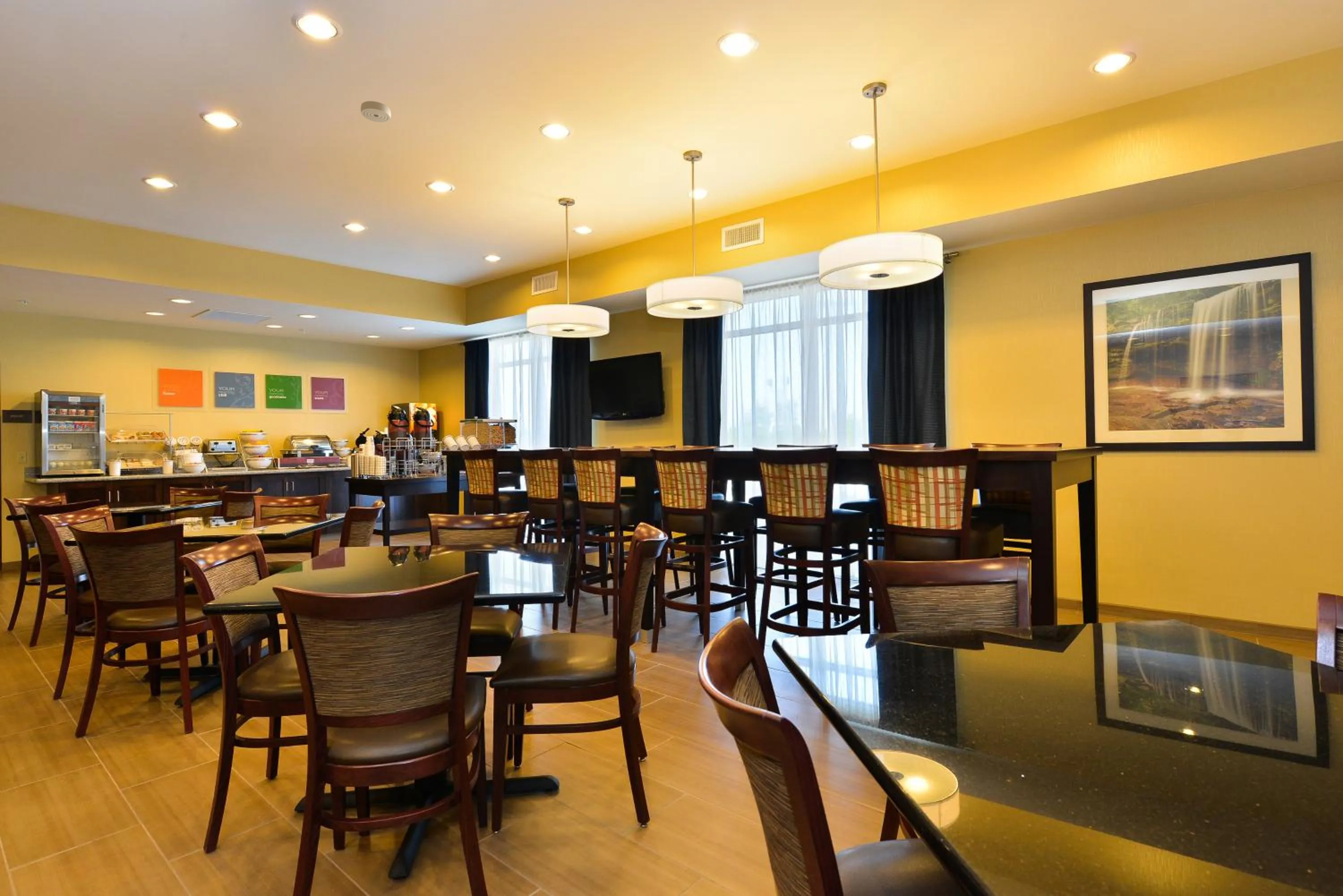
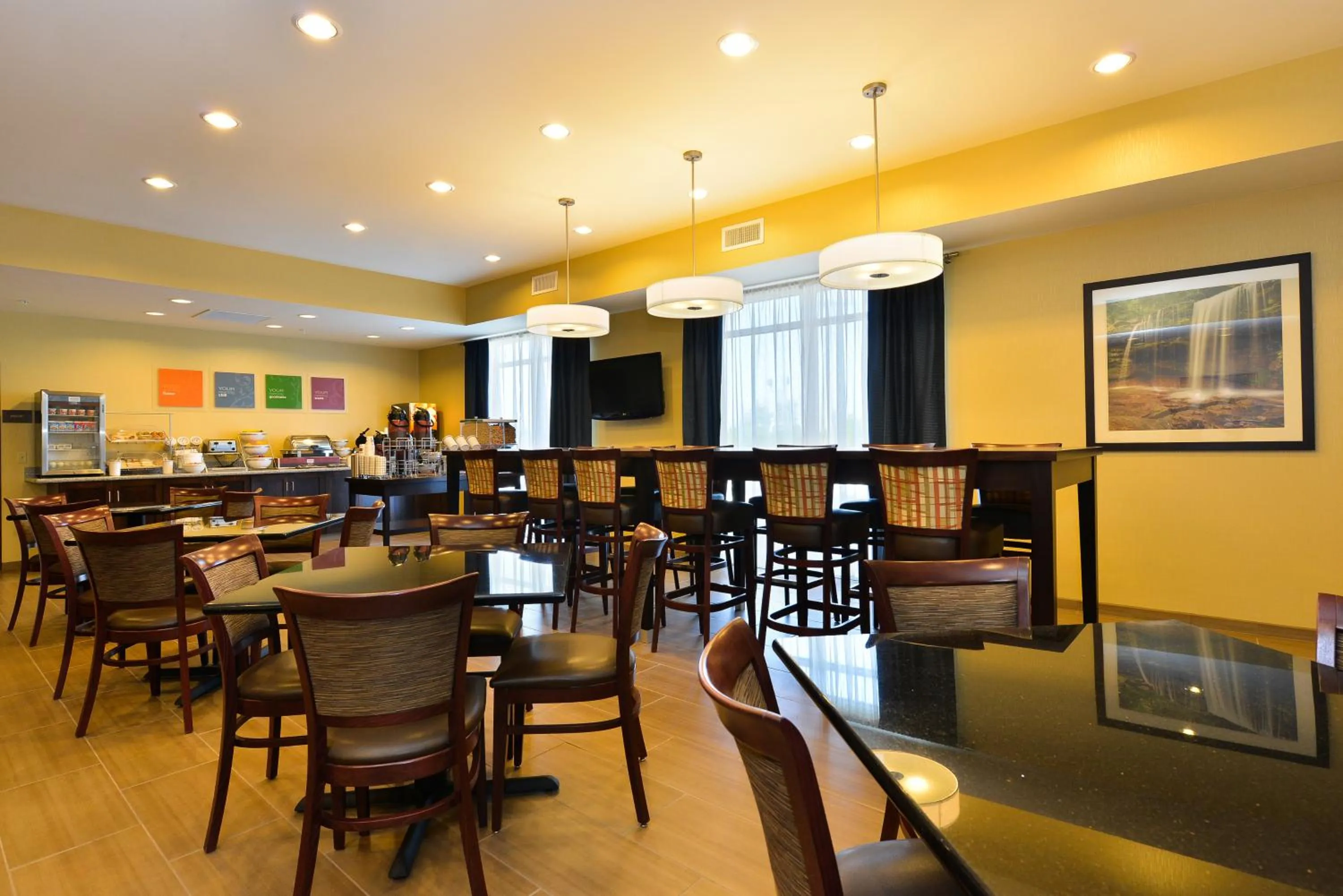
- smoke detector (376, 112)
